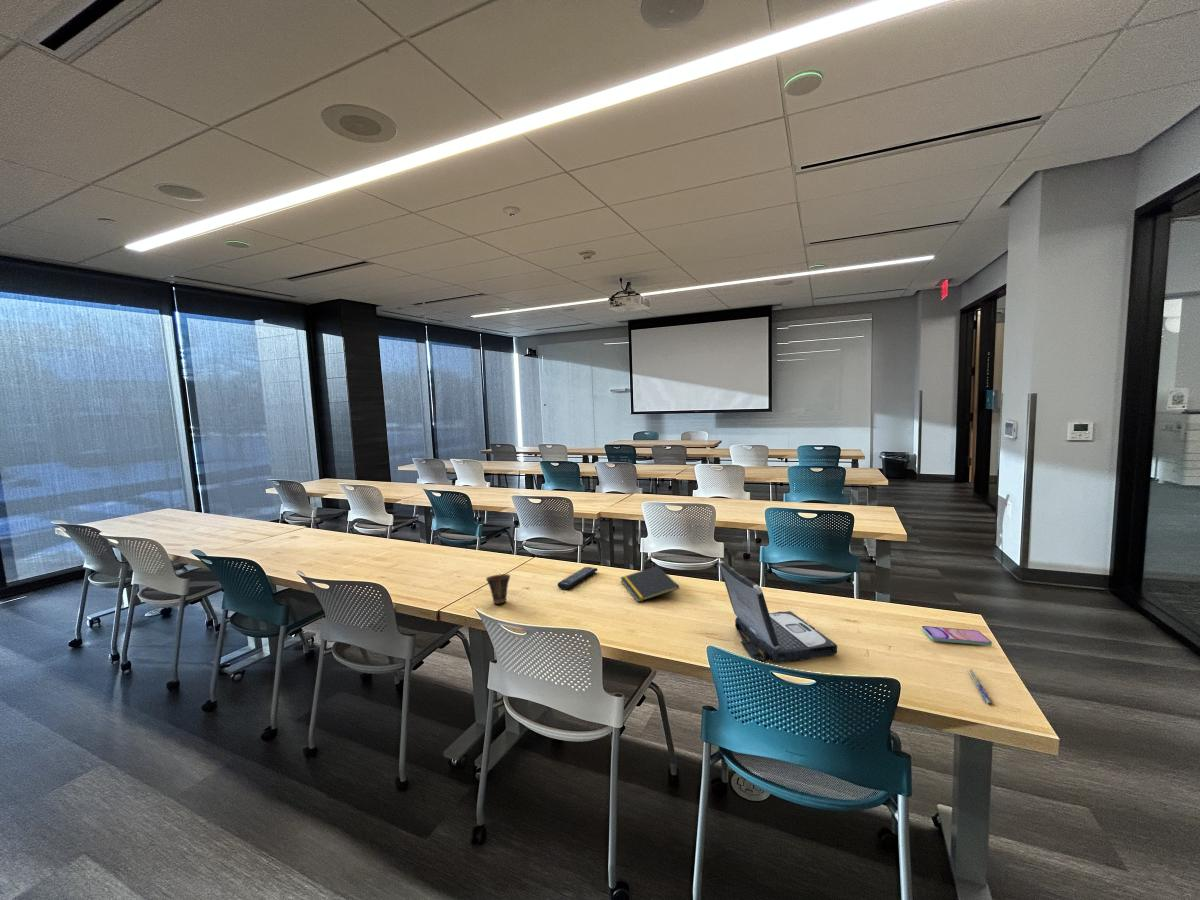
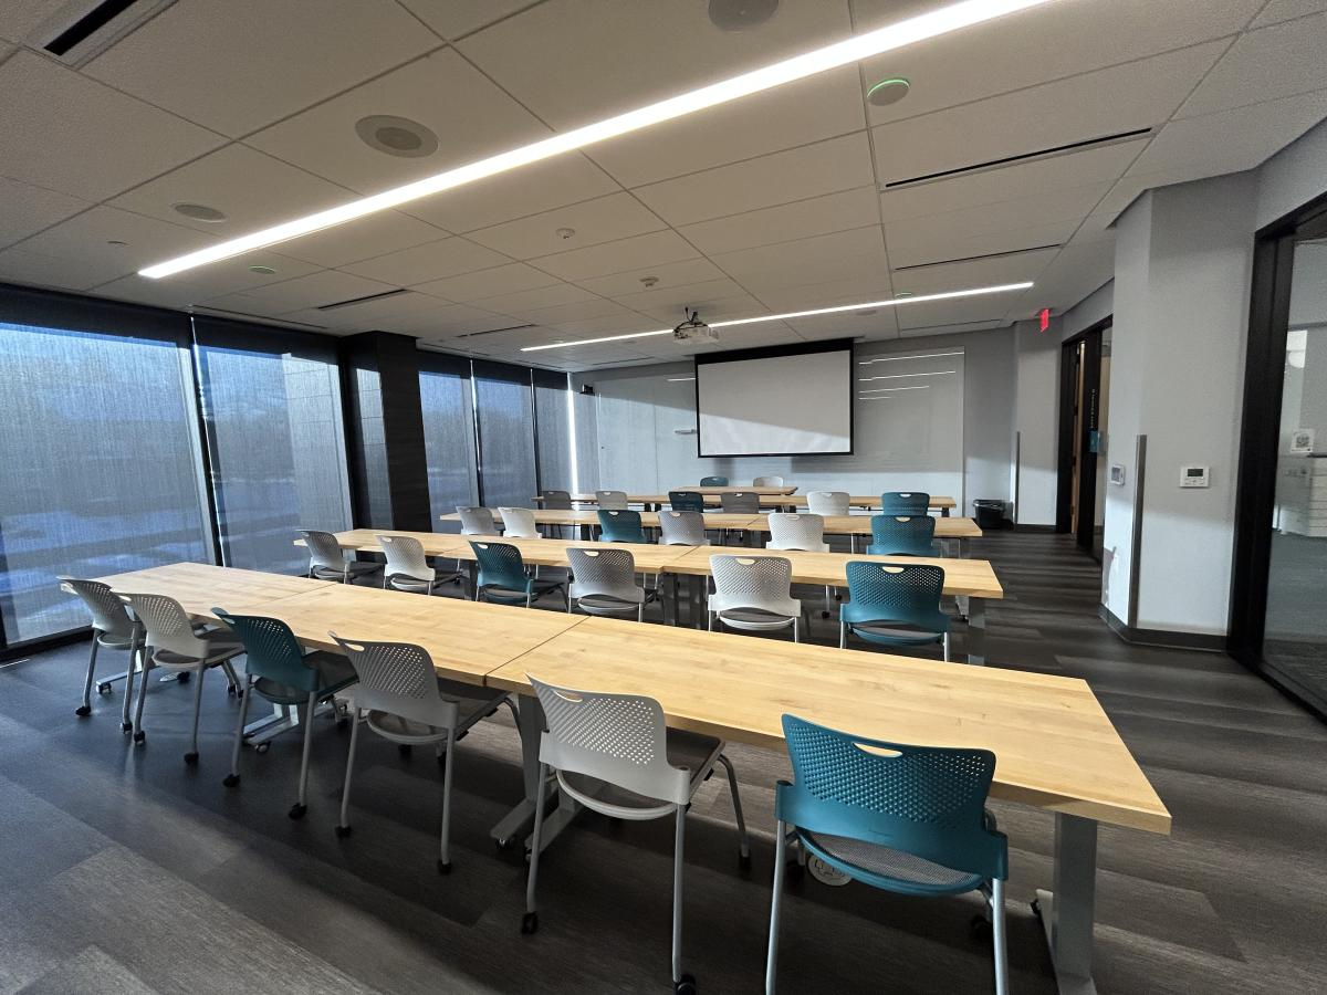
- smartphone (955, 635)
- cup (498, 588)
- laptop (767, 609)
- remote control (578, 577)
- pen (979, 685)
- notepad (648, 582)
